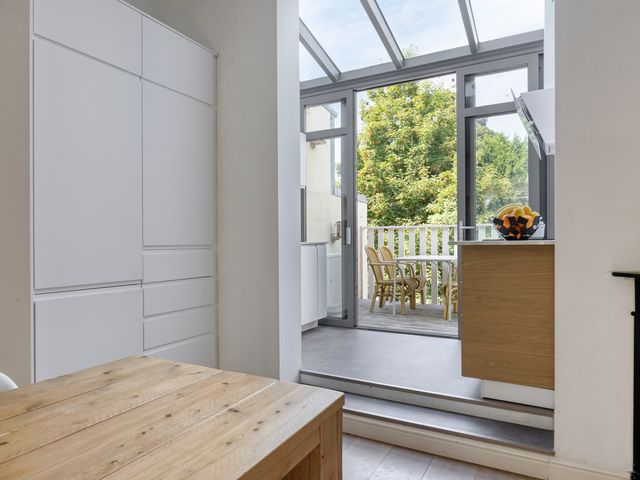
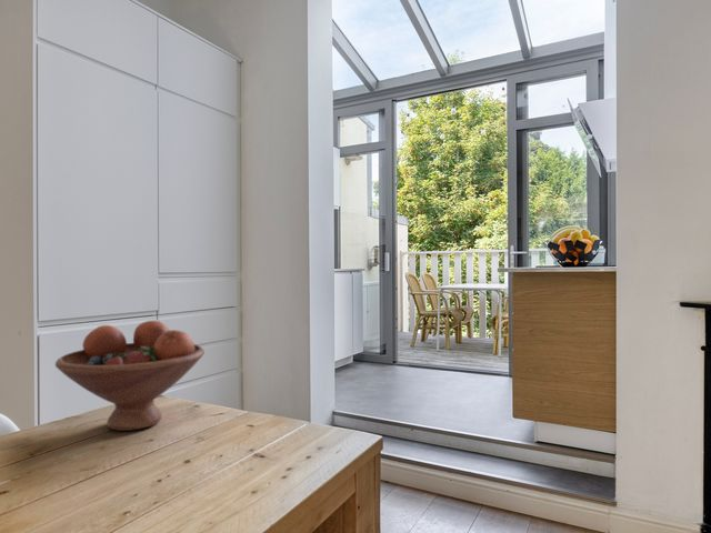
+ fruit bowl (134, 374)
